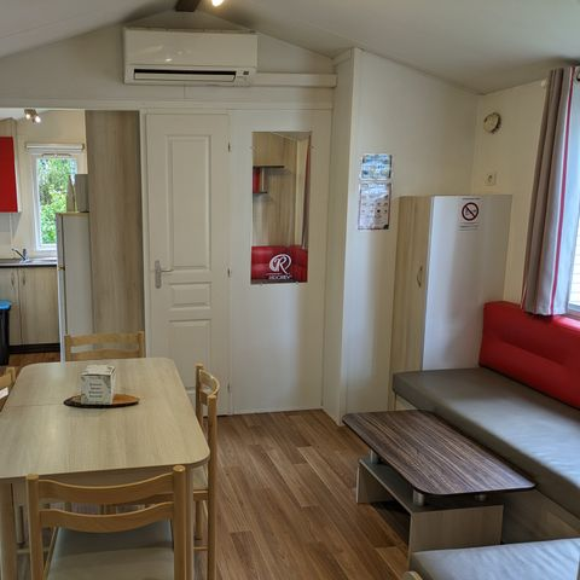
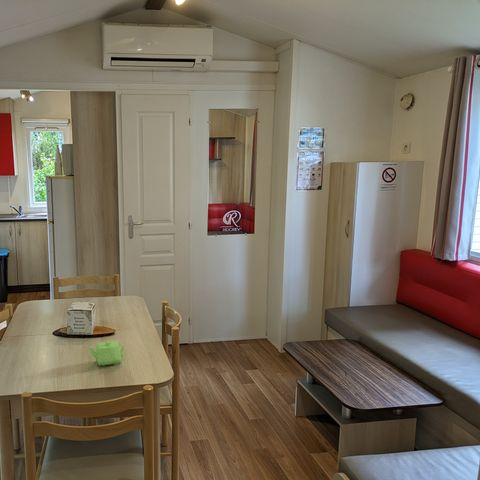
+ teapot (105, 352)
